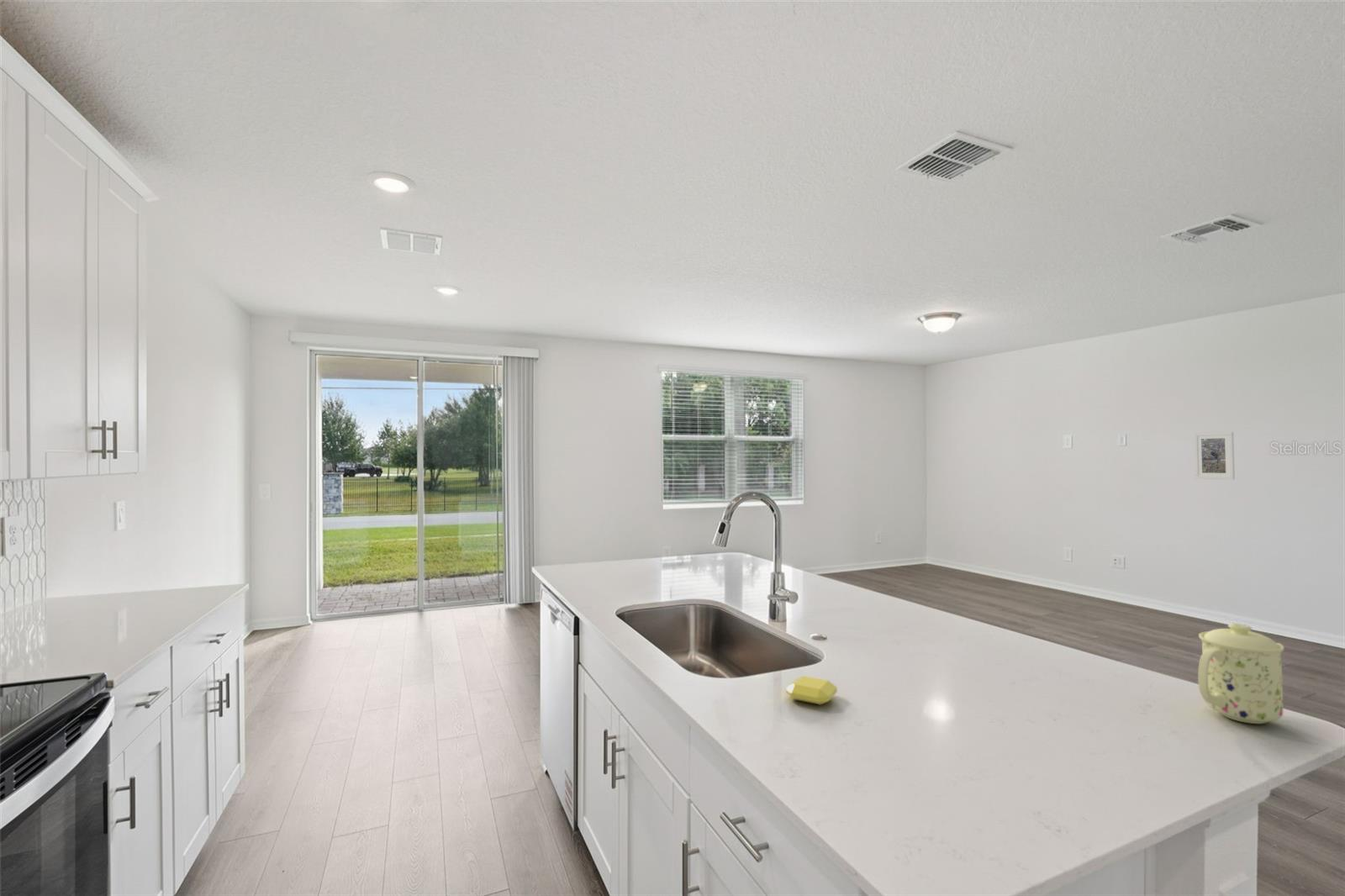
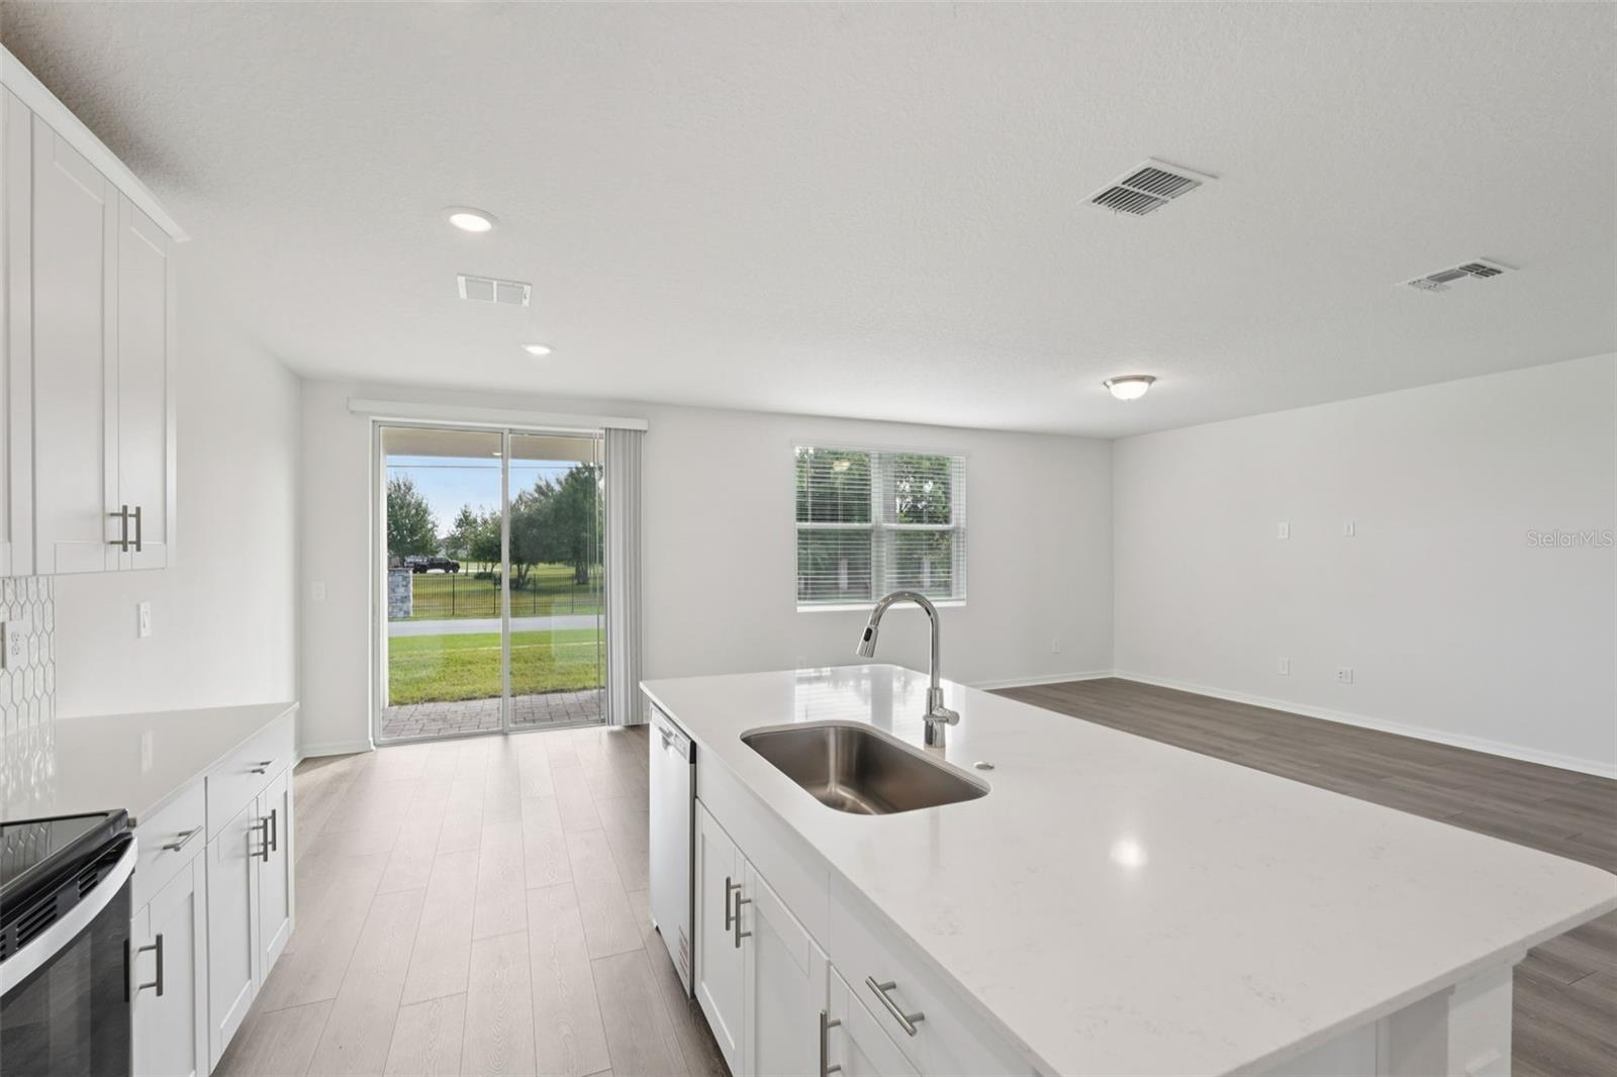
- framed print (1213, 456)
- mug (1237, 671)
- soap bar (811, 689)
